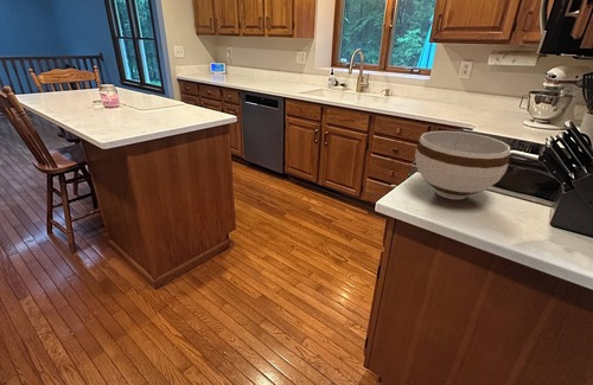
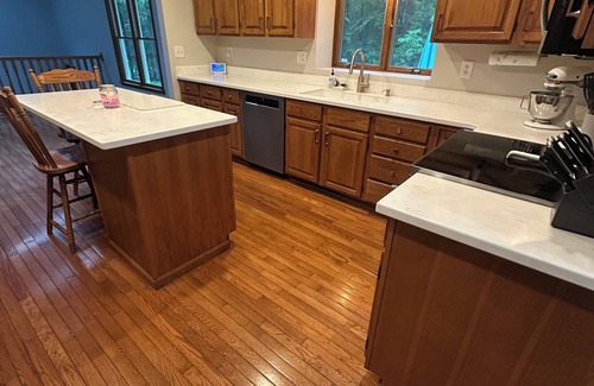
- bowl (457, 167)
